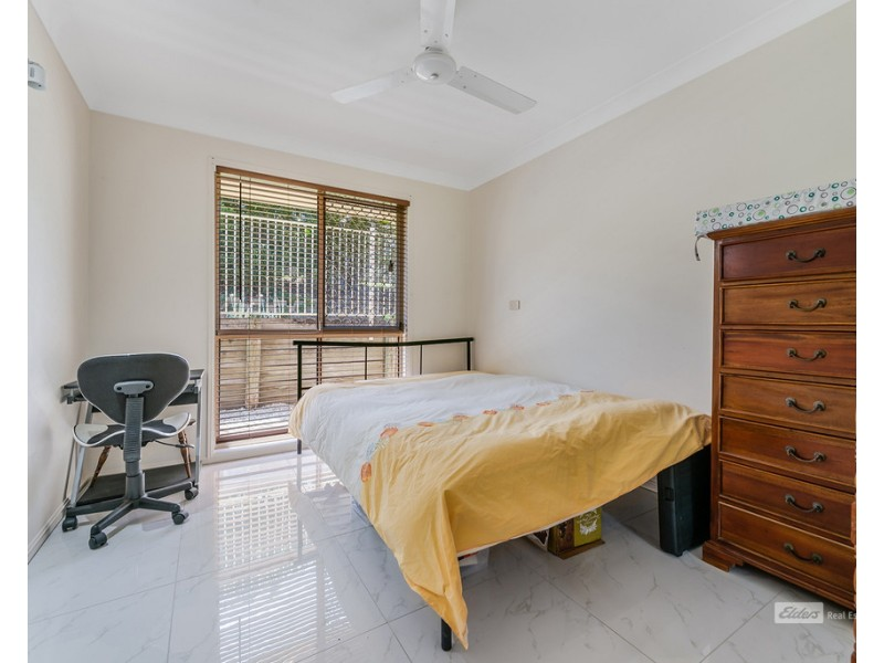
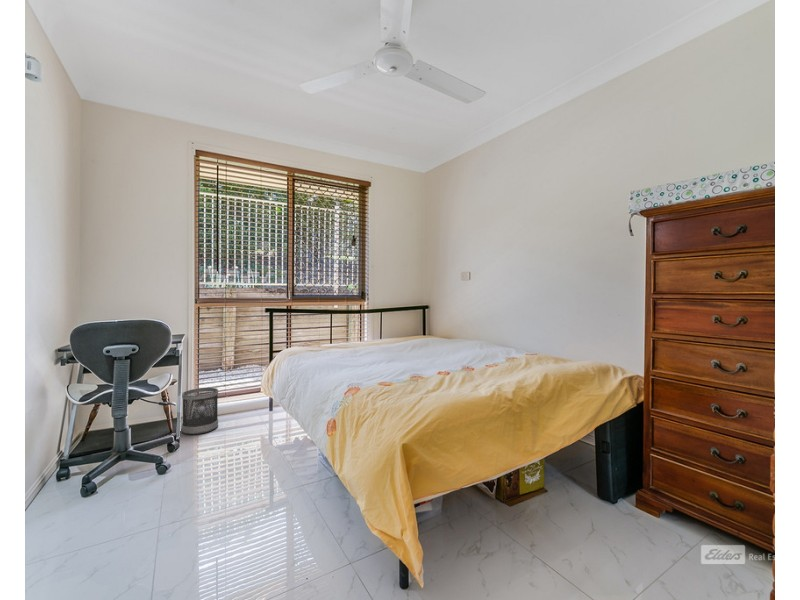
+ wastebasket (200, 409)
